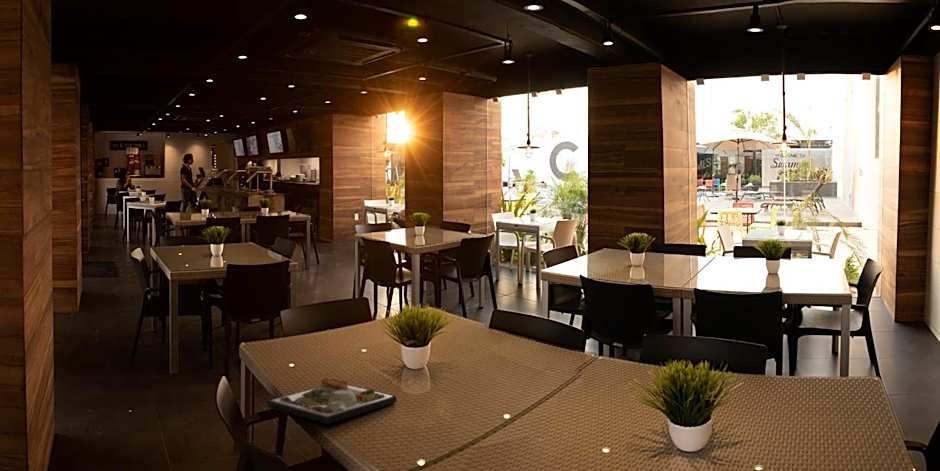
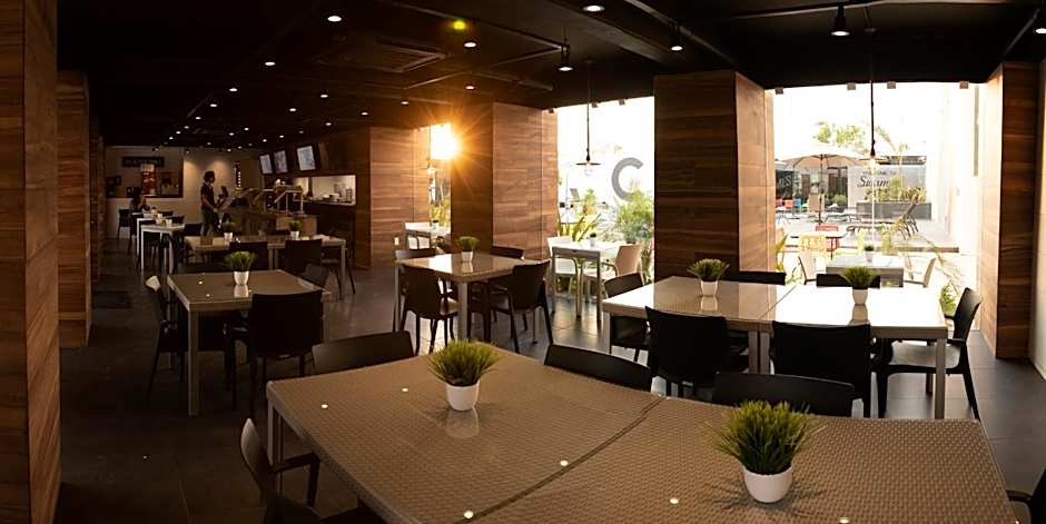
- dinner plate (332, 396)
